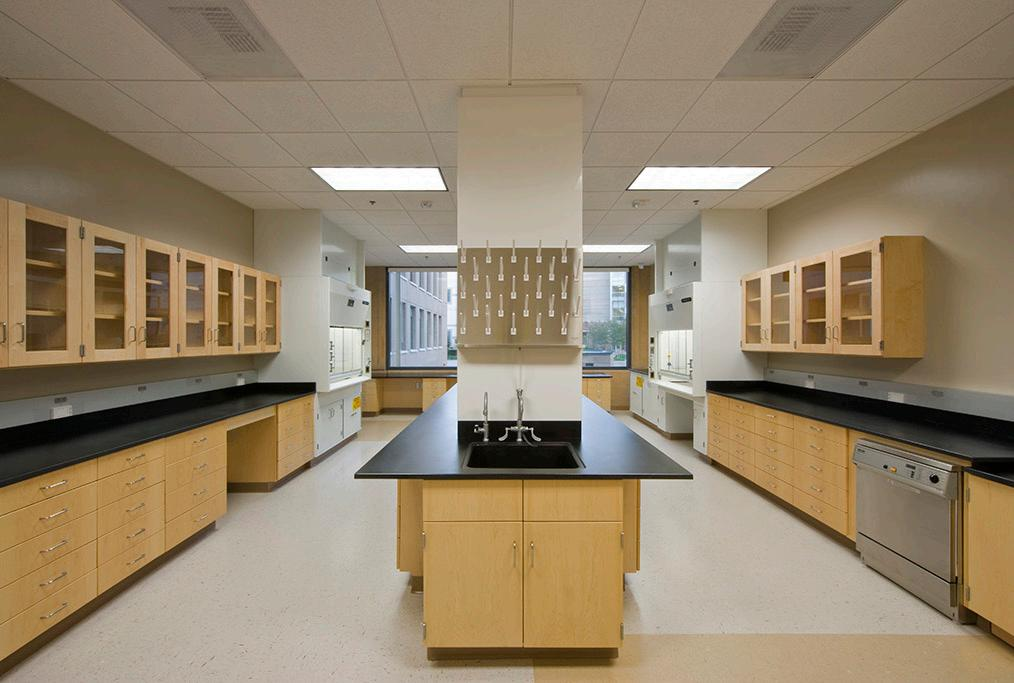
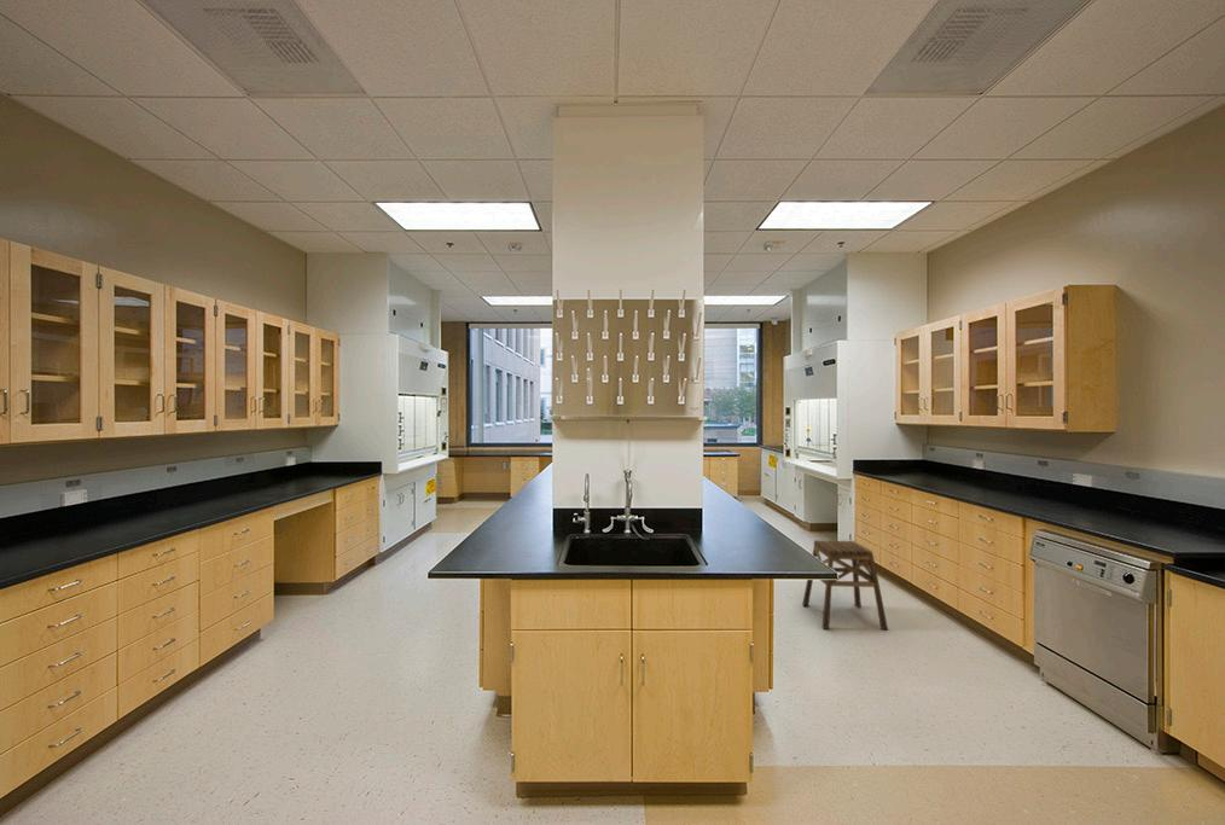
+ stool (842, 581)
